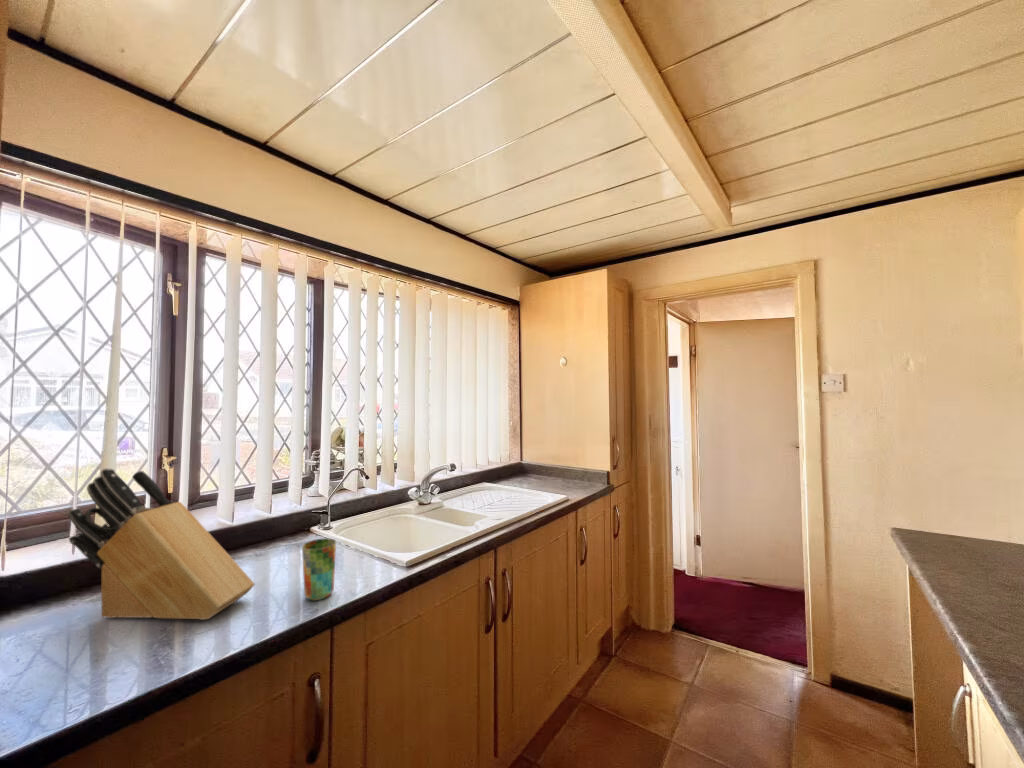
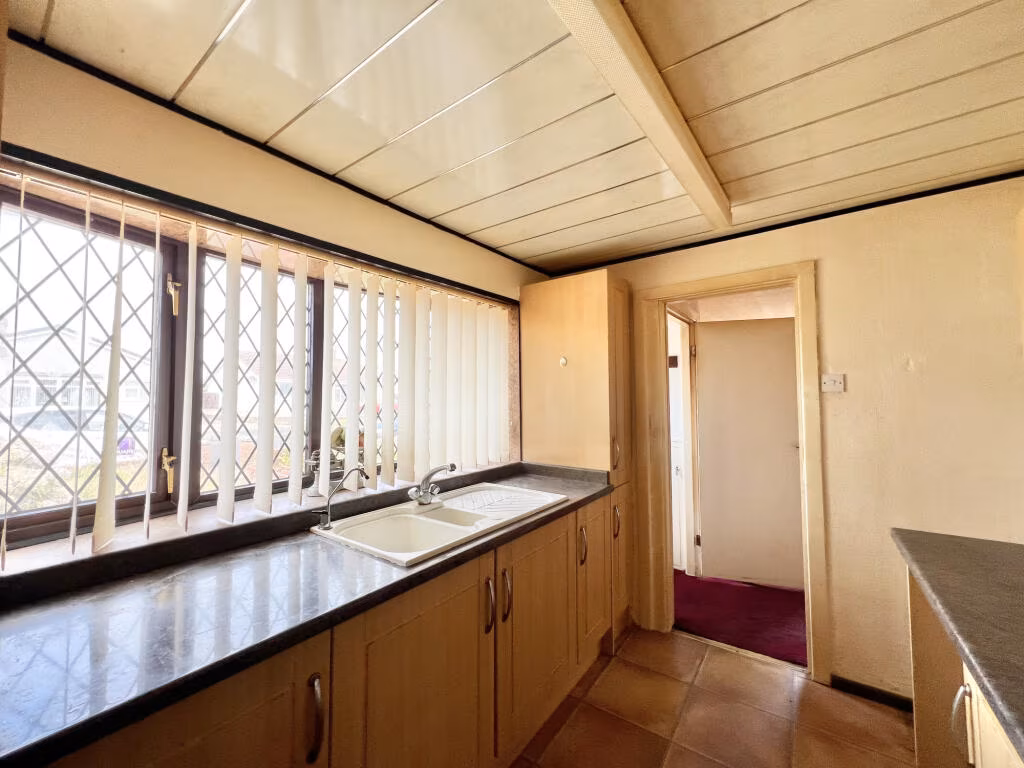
- knife block (162, 536)
- cup (319, 569)
